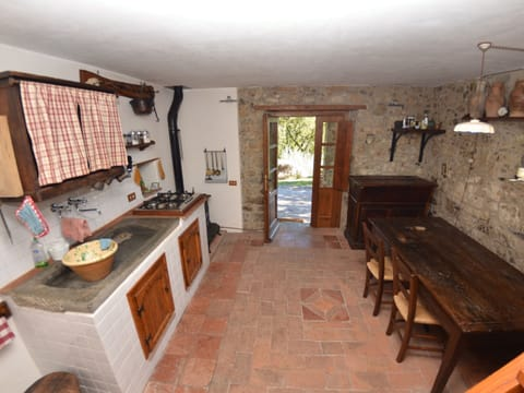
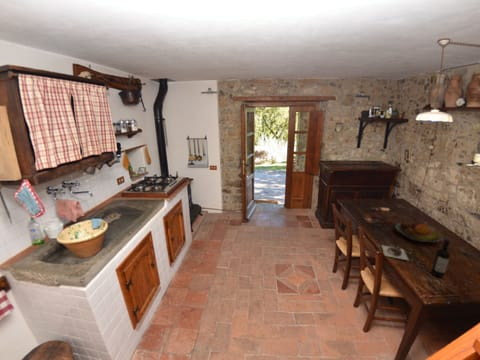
+ wine bottle (403, 250)
+ fruit bowl (418, 229)
